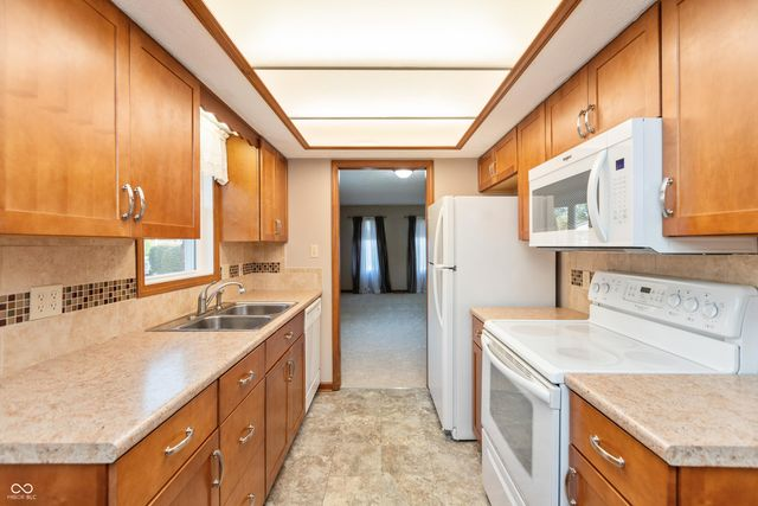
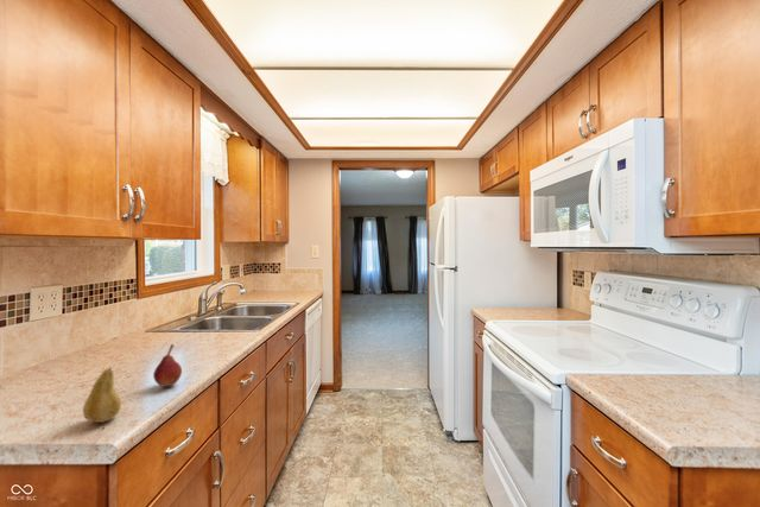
+ fruit (167, 365)
+ fruit (102, 393)
